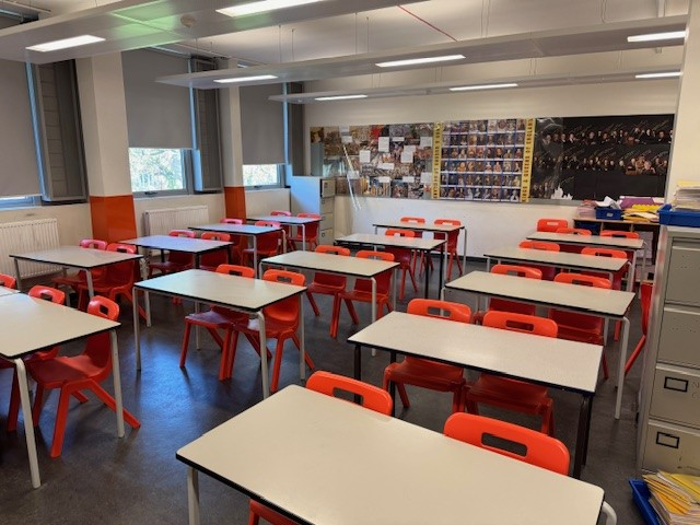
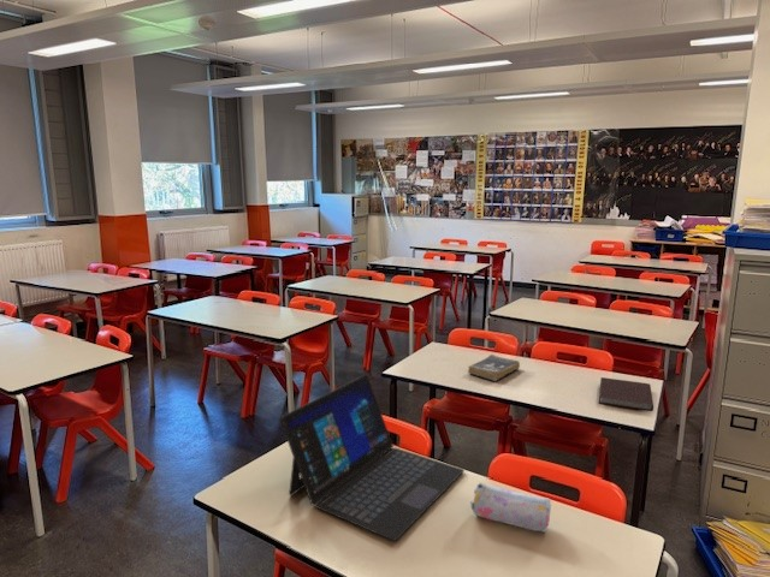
+ pencil case (511, 505)
+ laptop (377, 445)
+ notebook (624, 393)
+ book (493, 367)
